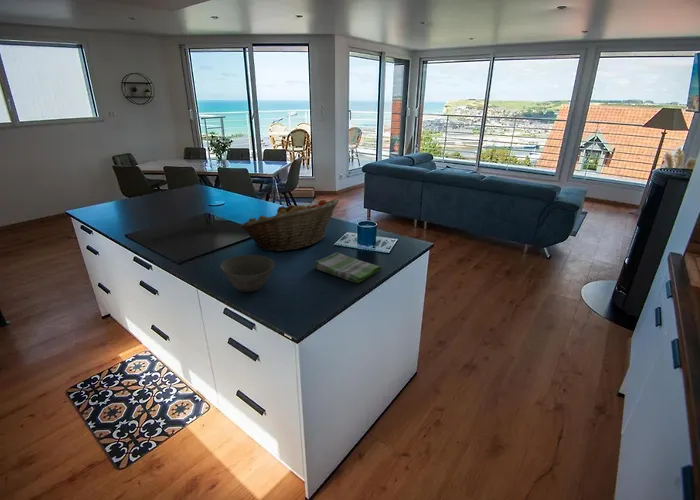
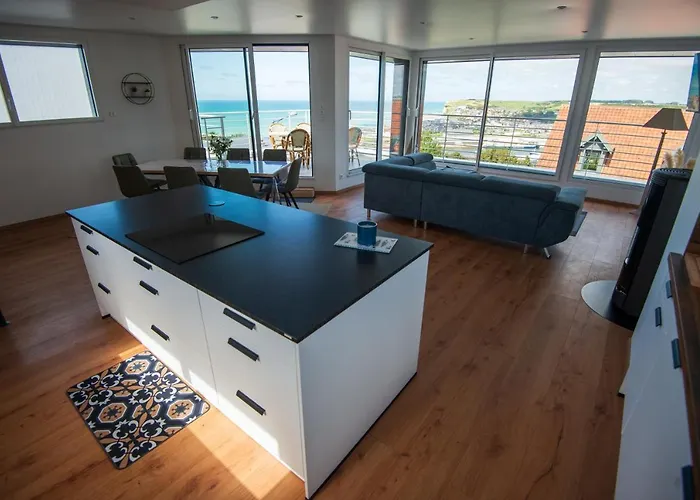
- dish towel (347, 265)
- fruit basket (292, 220)
- bowl (249, 275)
